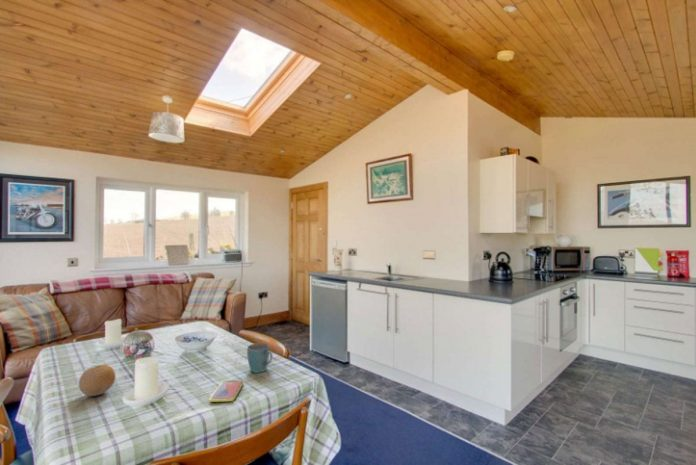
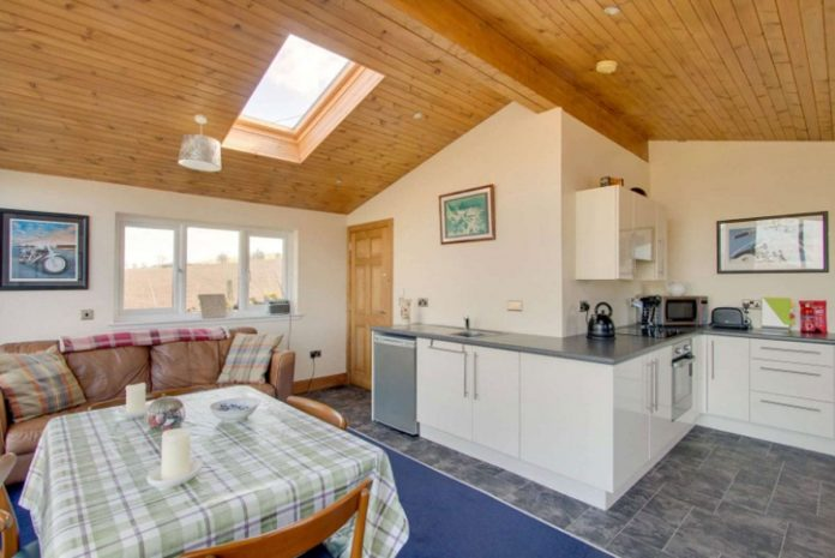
- fruit (97, 380)
- smartphone (227, 390)
- mug (261, 358)
